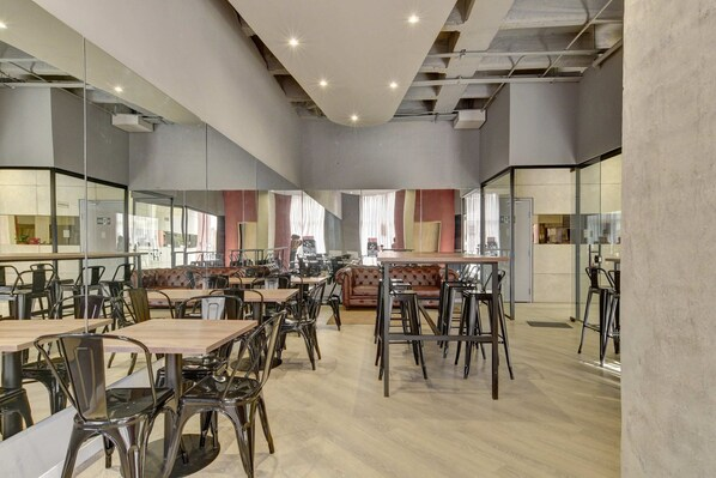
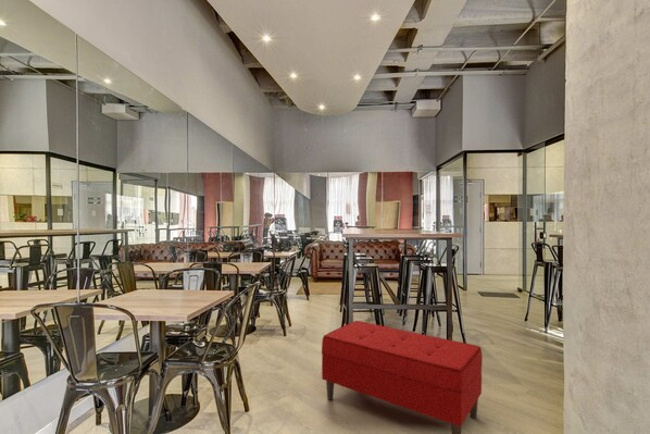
+ bench (398, 373)
